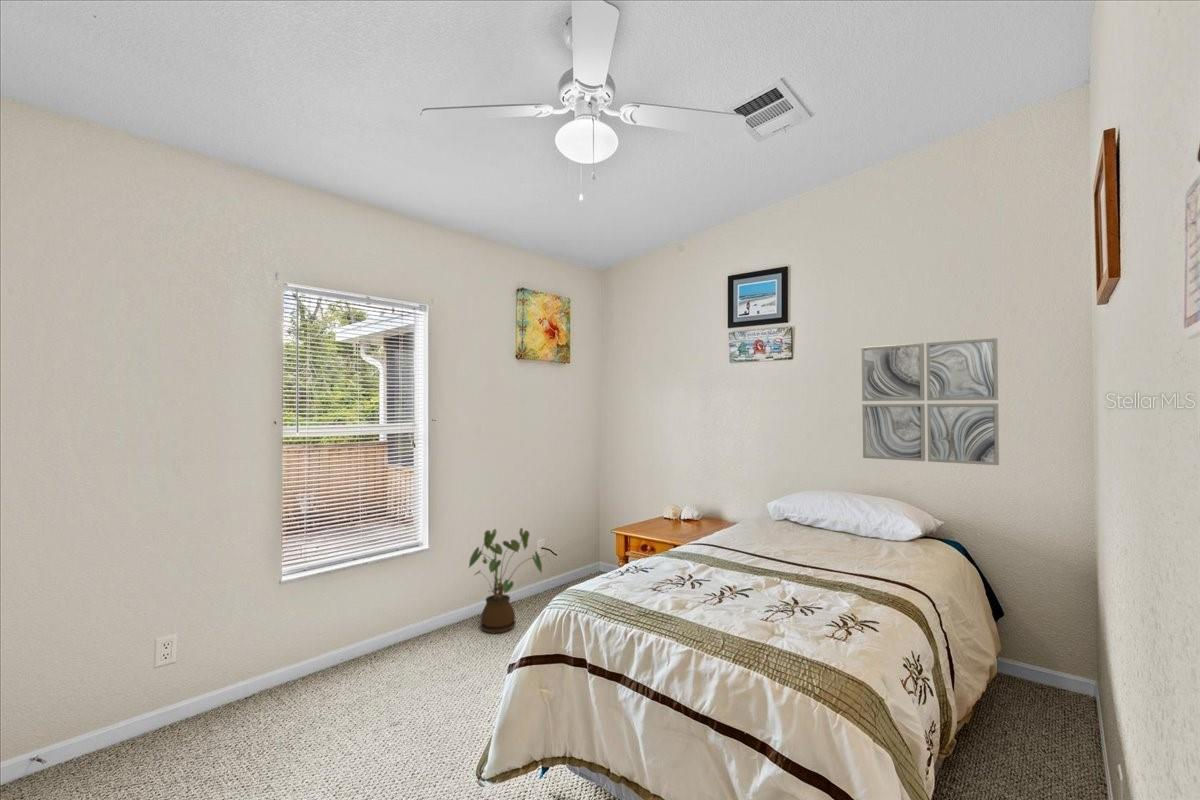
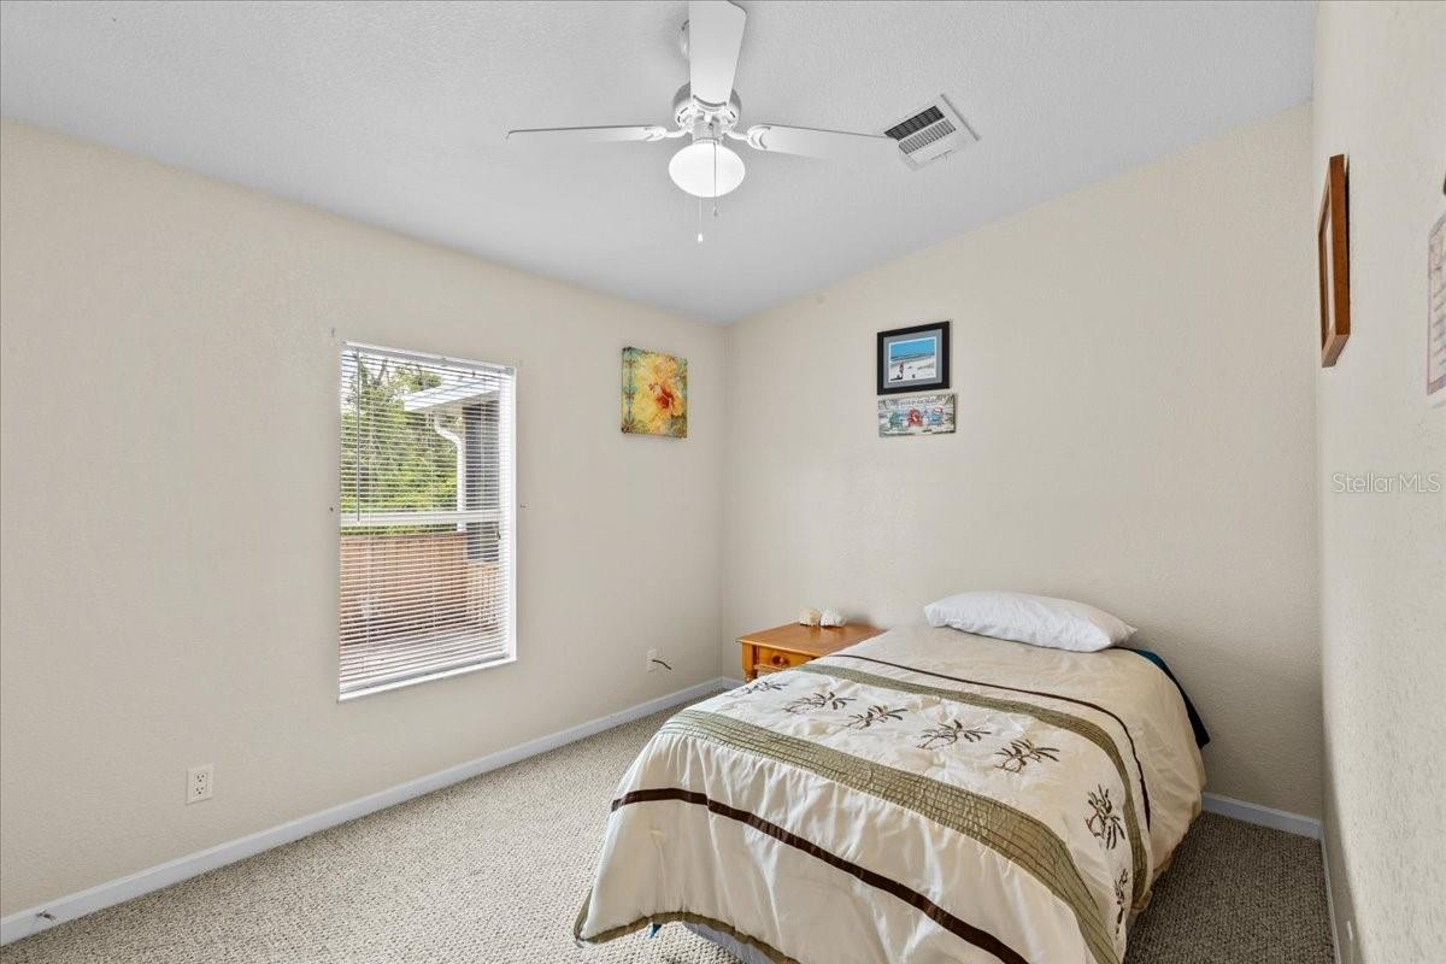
- house plant (505, 580)
- wall art (927, 400)
